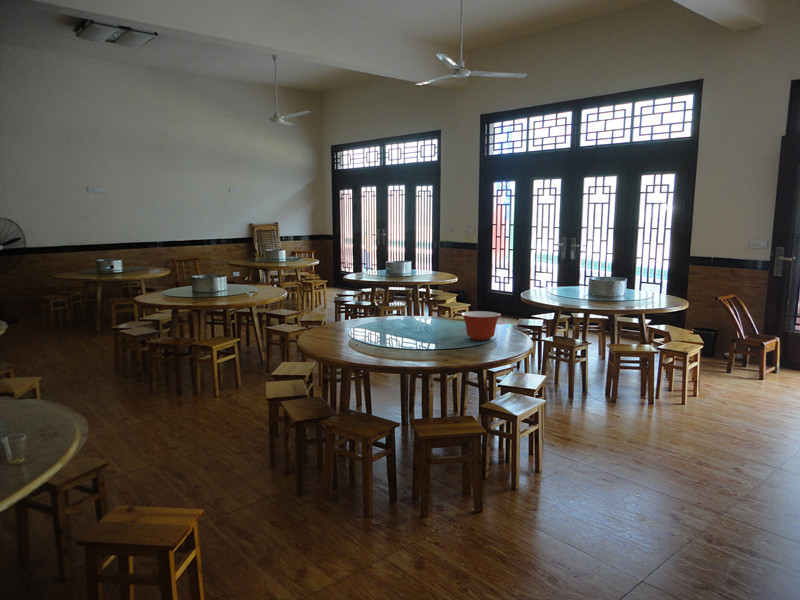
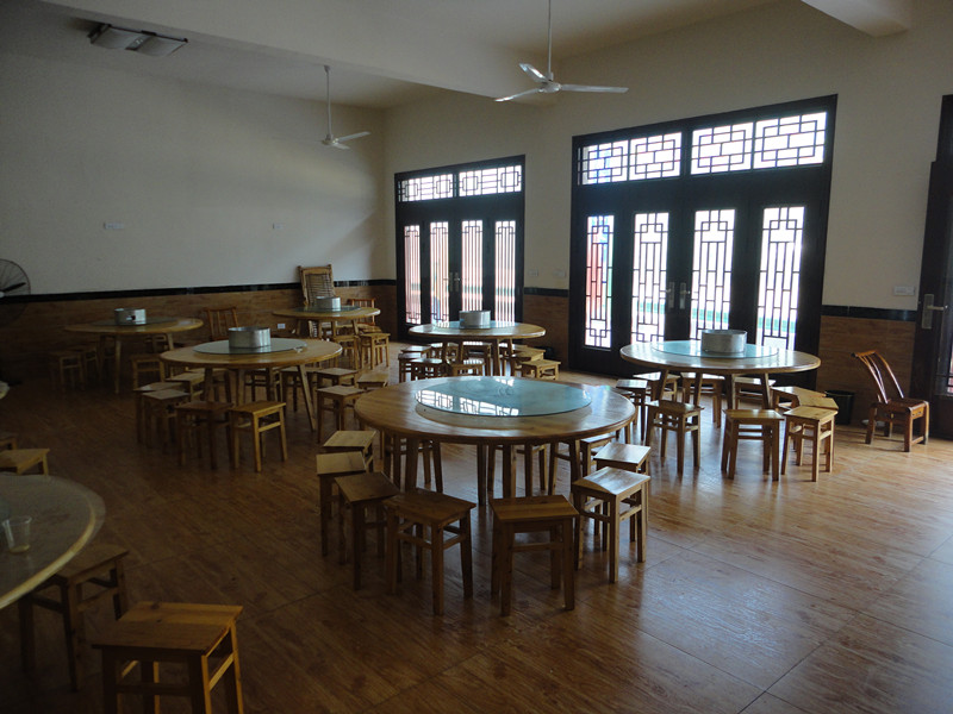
- mixing bowl (480, 326)
